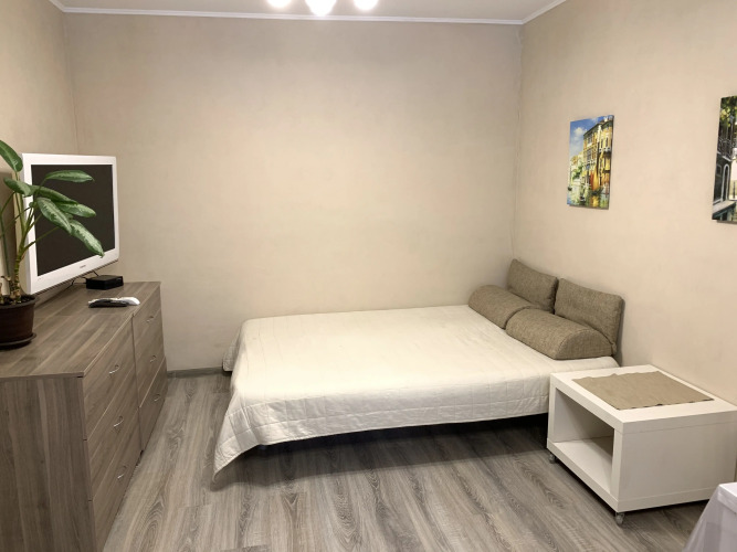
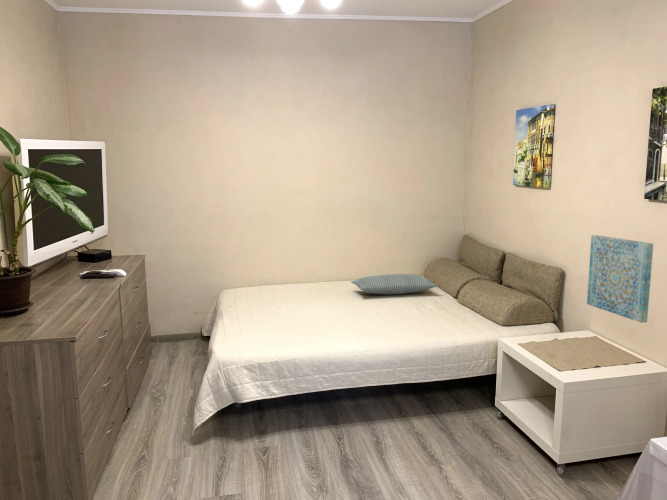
+ wall art (617, 276)
+ pillow (393, 284)
